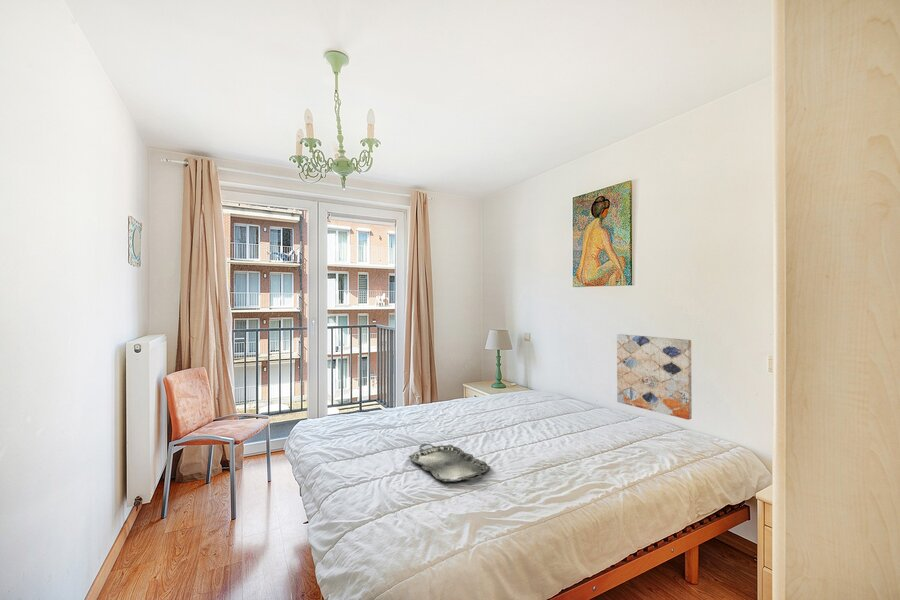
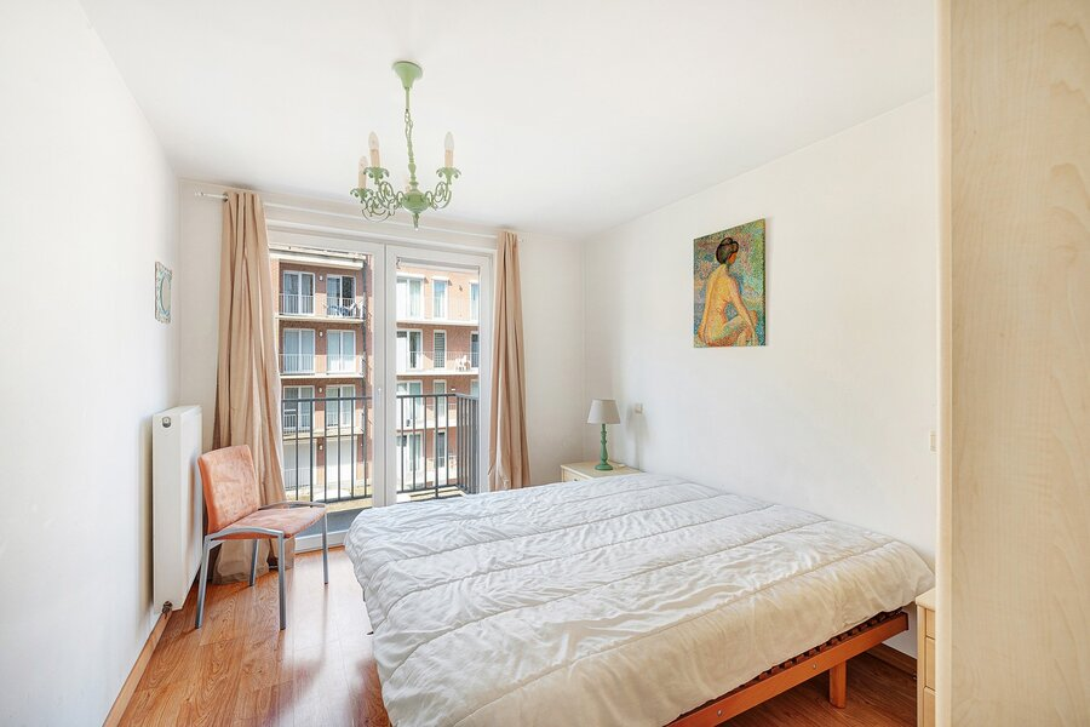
- serving tray (448, 461)
- wall art (651, 373)
